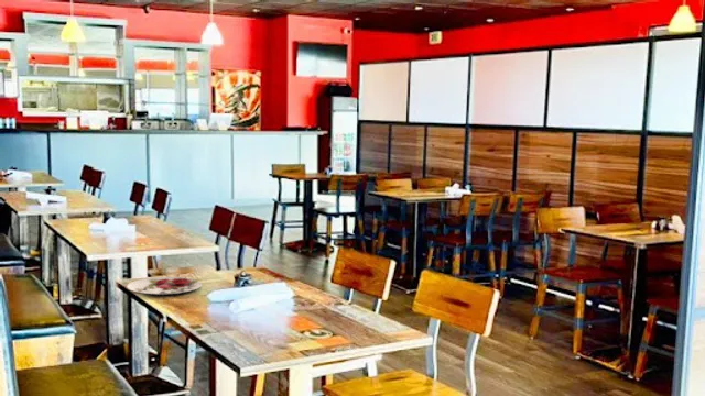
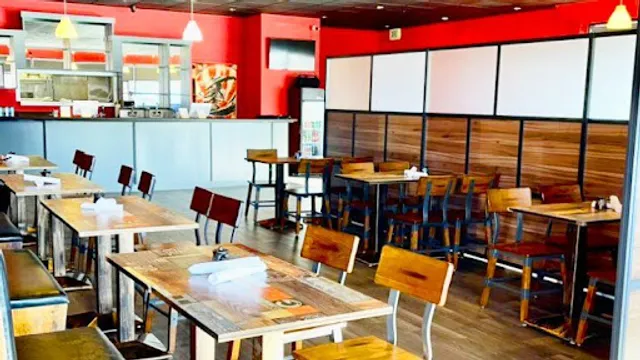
- plate (164, 284)
